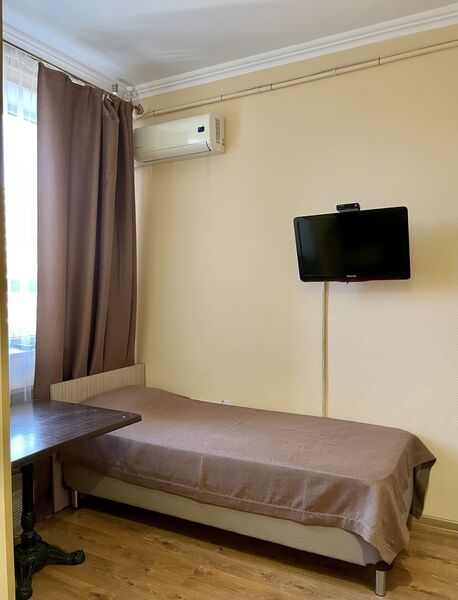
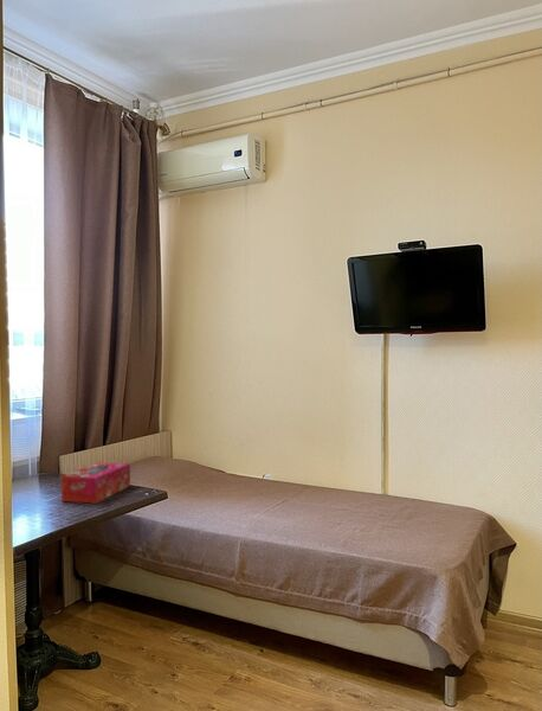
+ tissue box (97, 481)
